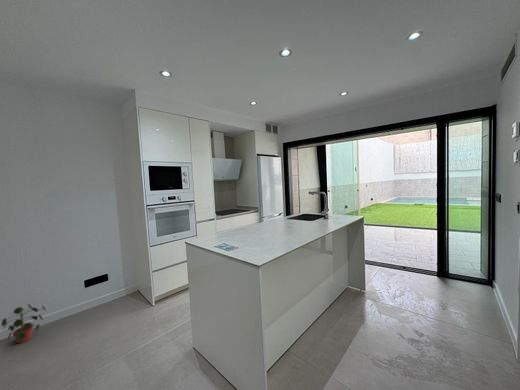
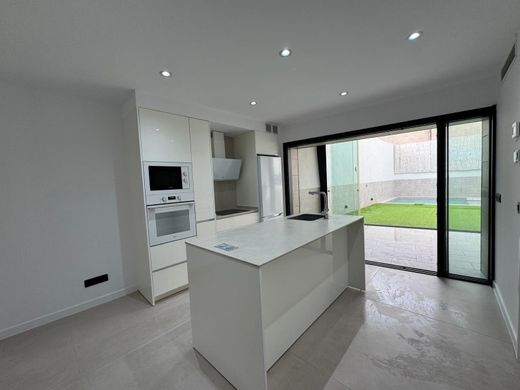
- potted plant (24, 320)
